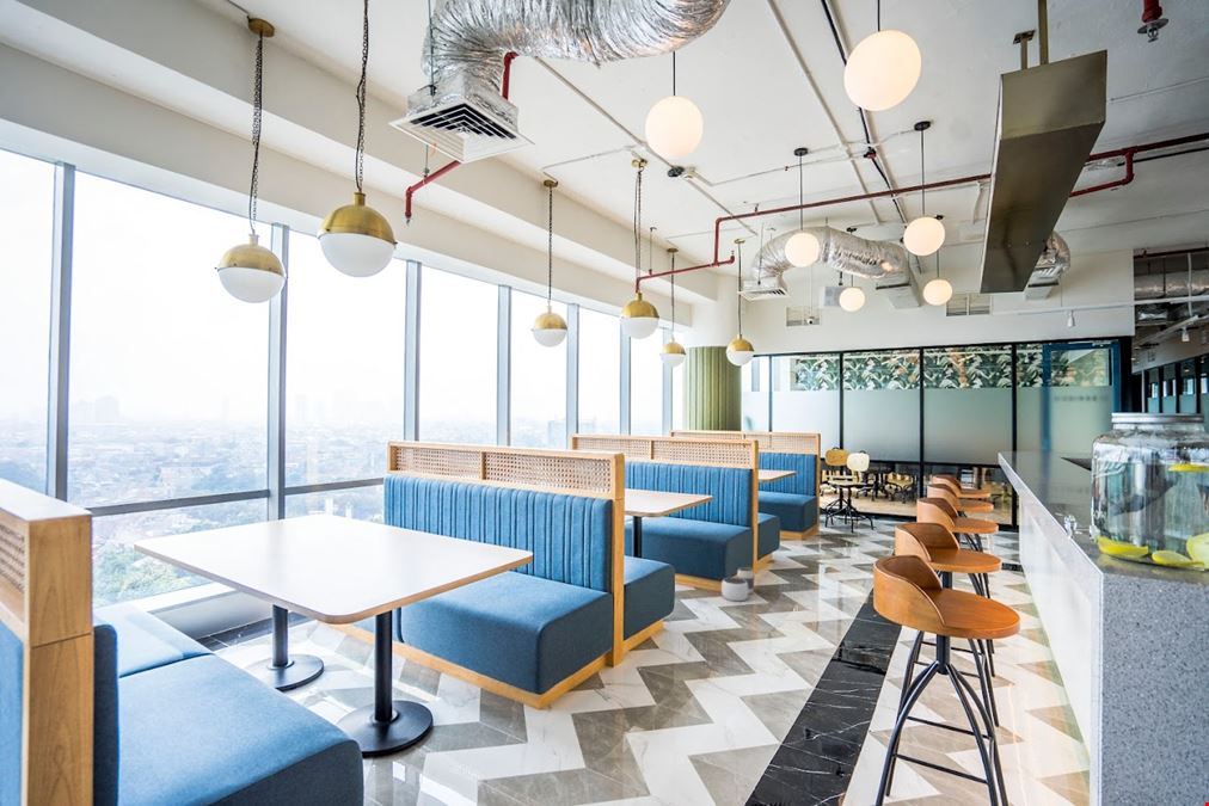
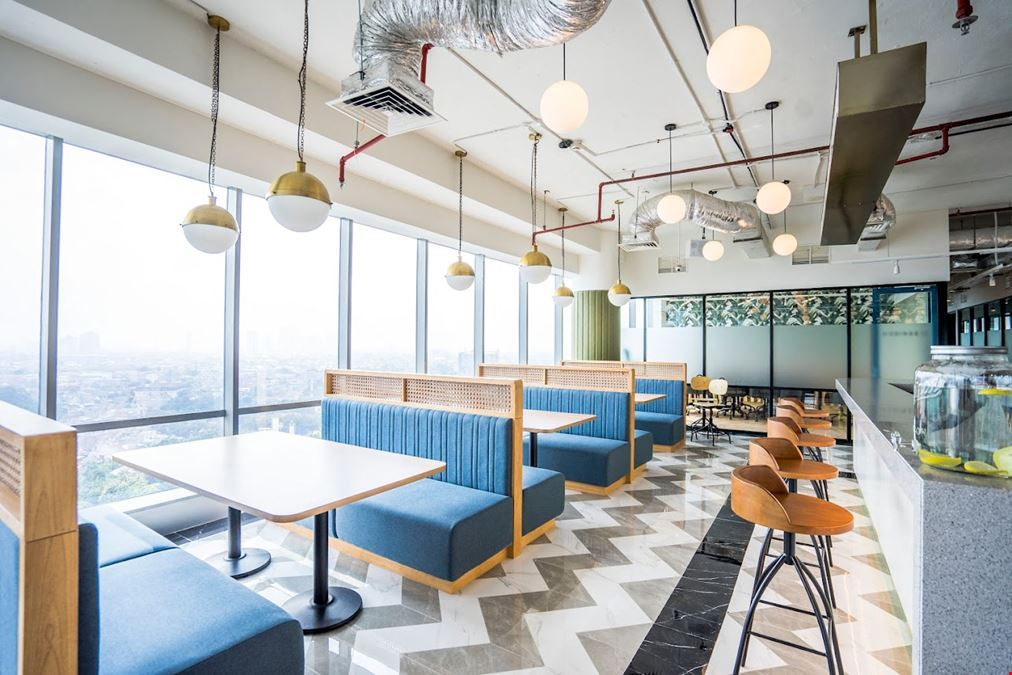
- waste basket (738, 583)
